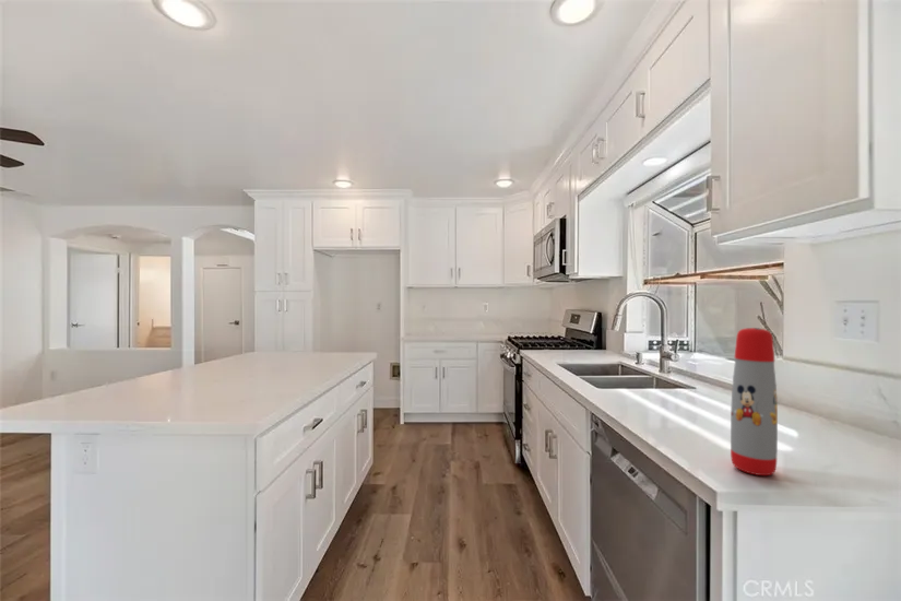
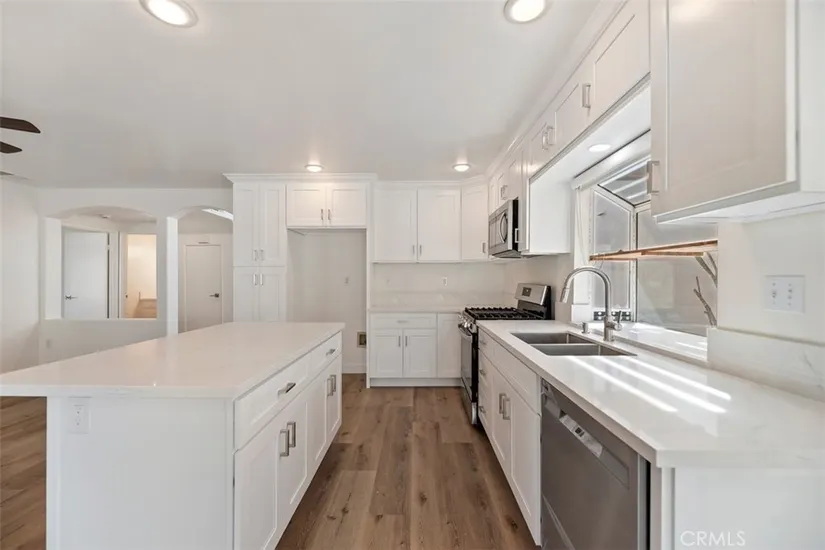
- water bottle (754, 398)
